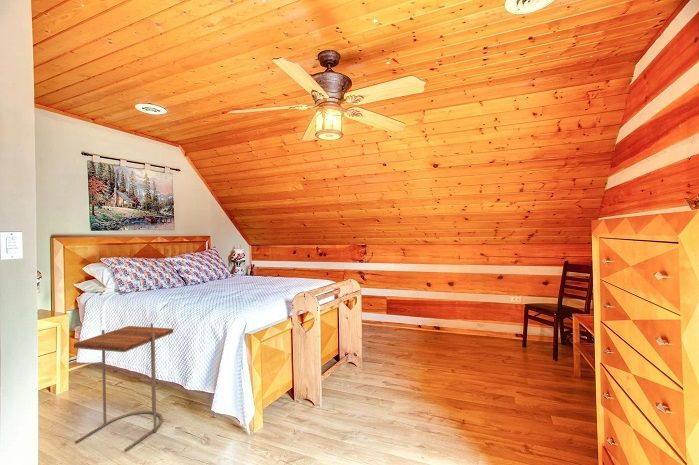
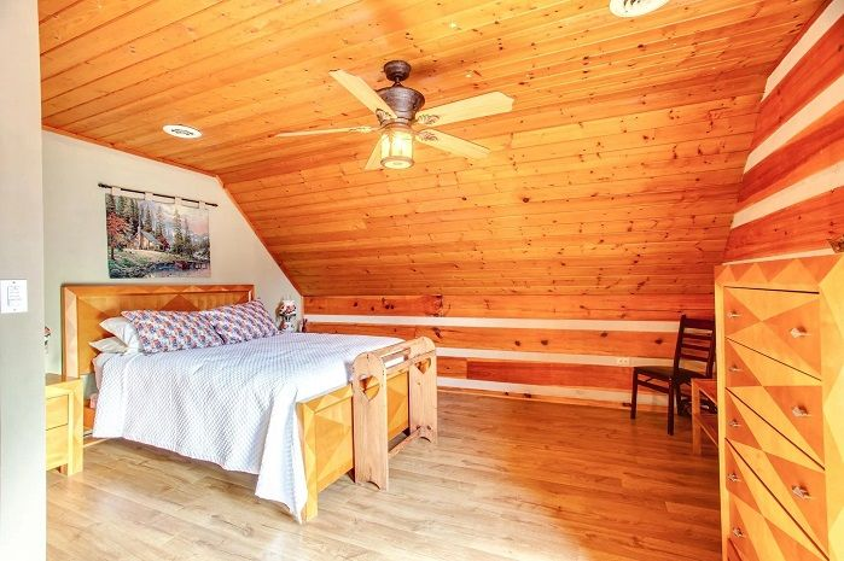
- side table (151, 379)
